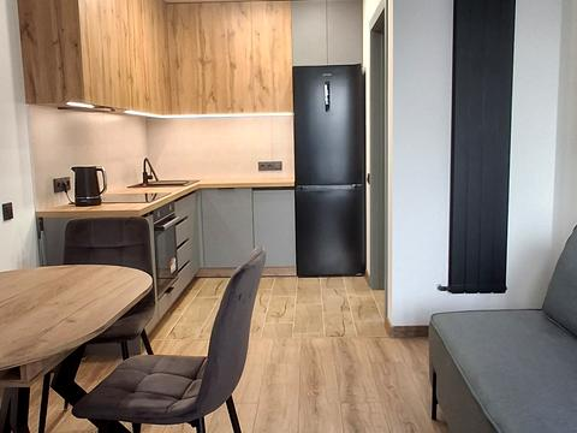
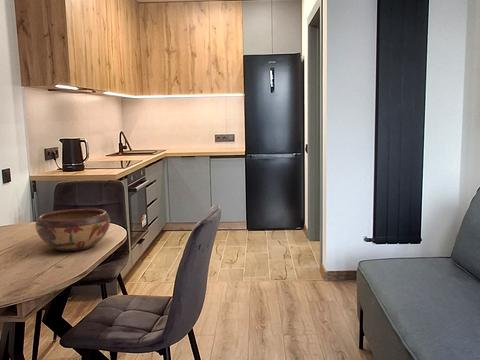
+ decorative bowl (74, 230)
